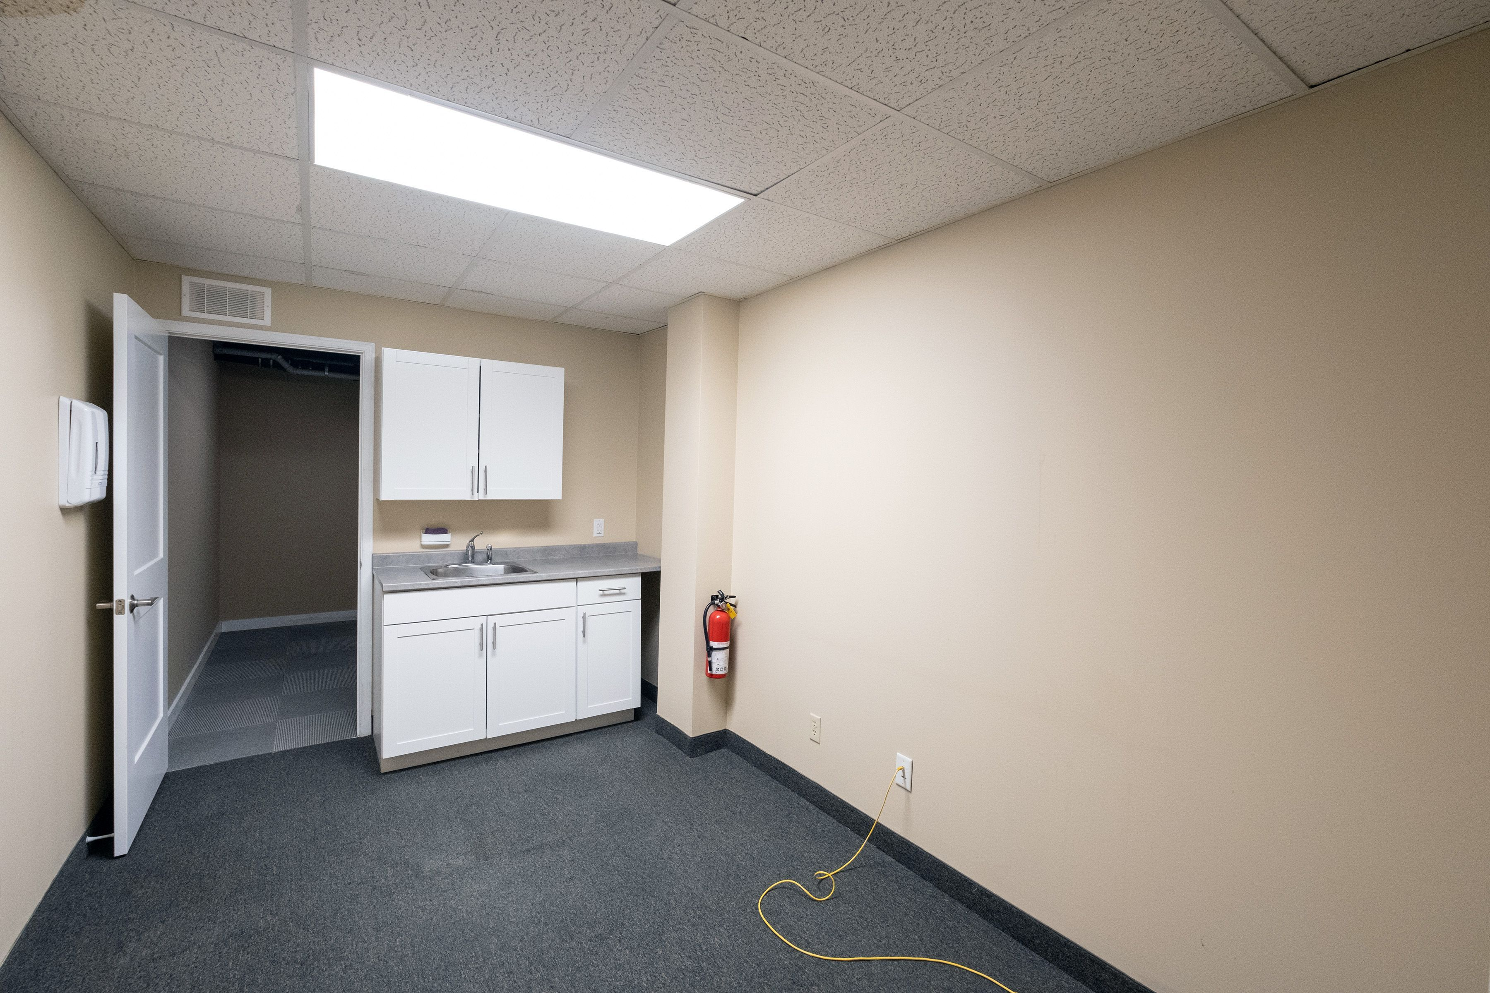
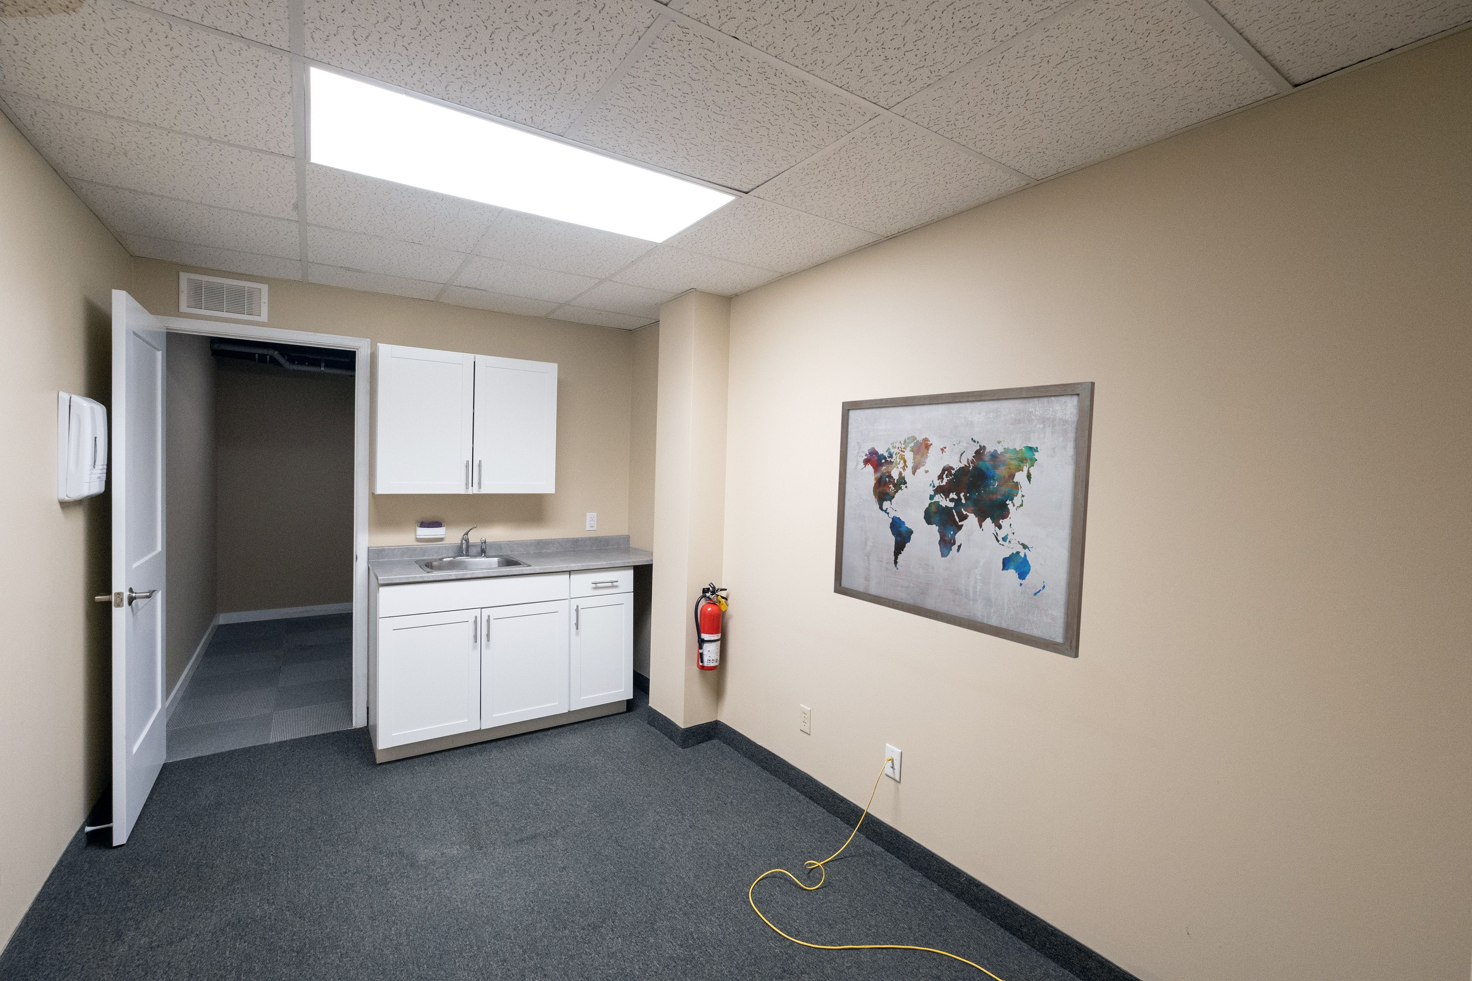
+ wall art (940, 507)
